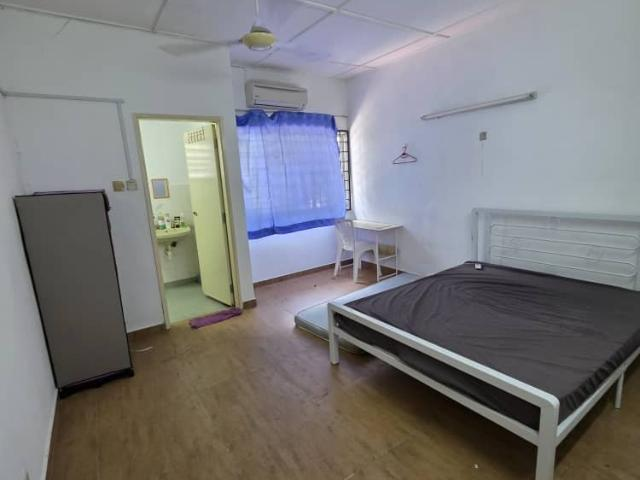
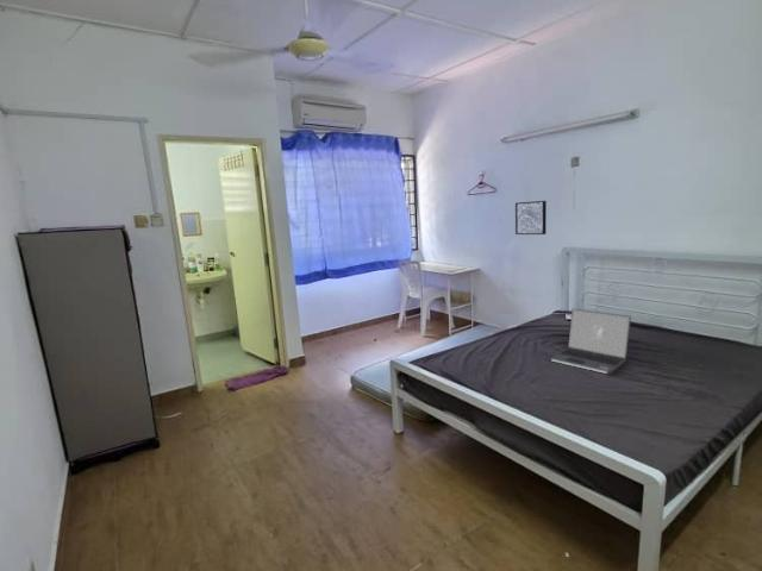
+ laptop (588, 338)
+ wall art (530, 218)
